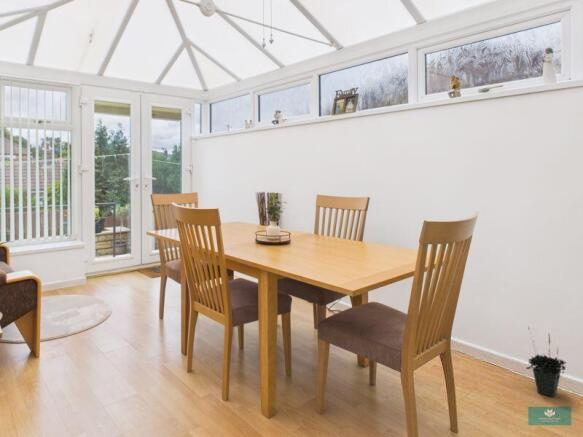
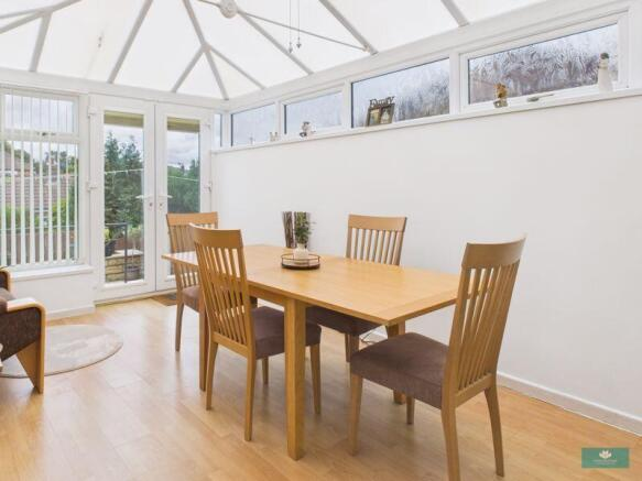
- potted plant (545, 360)
